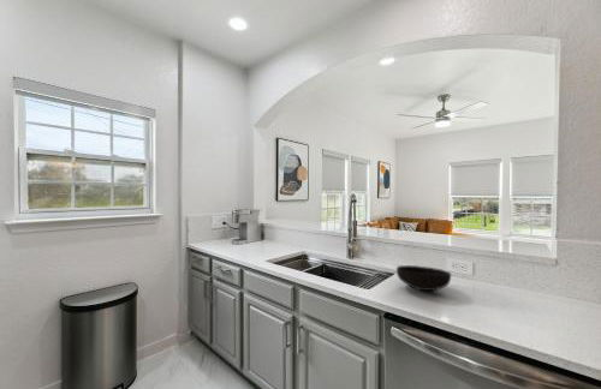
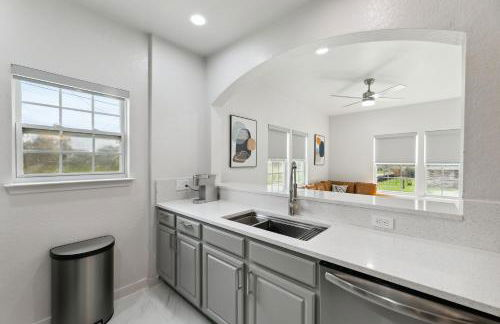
- bowl (422, 277)
